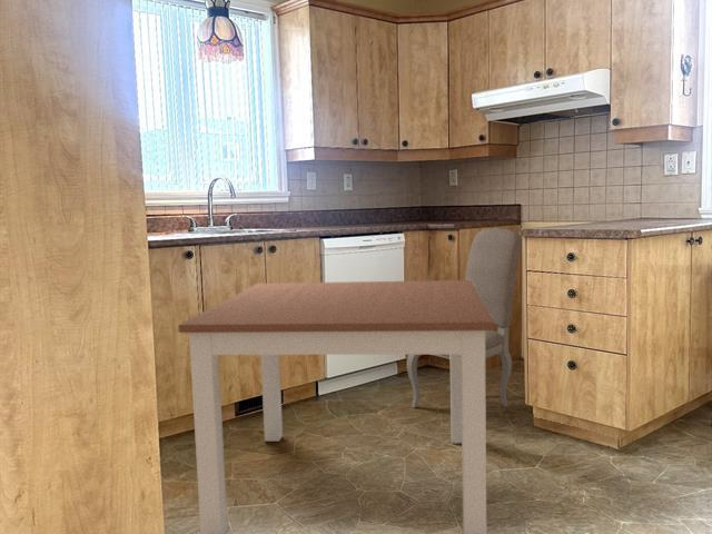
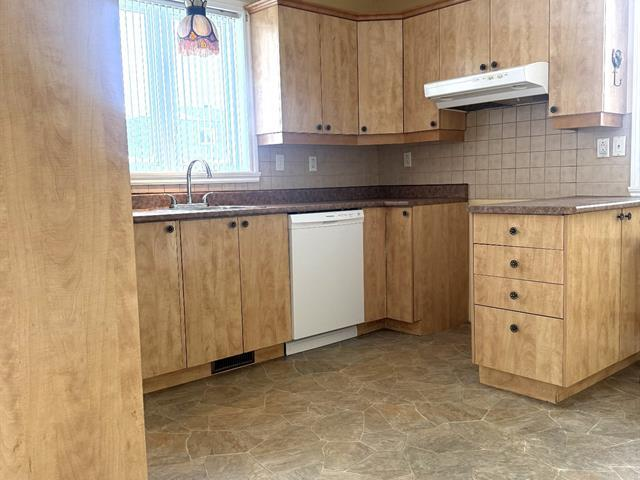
- dining chair (485, 330)
- dining table (353, 354)
